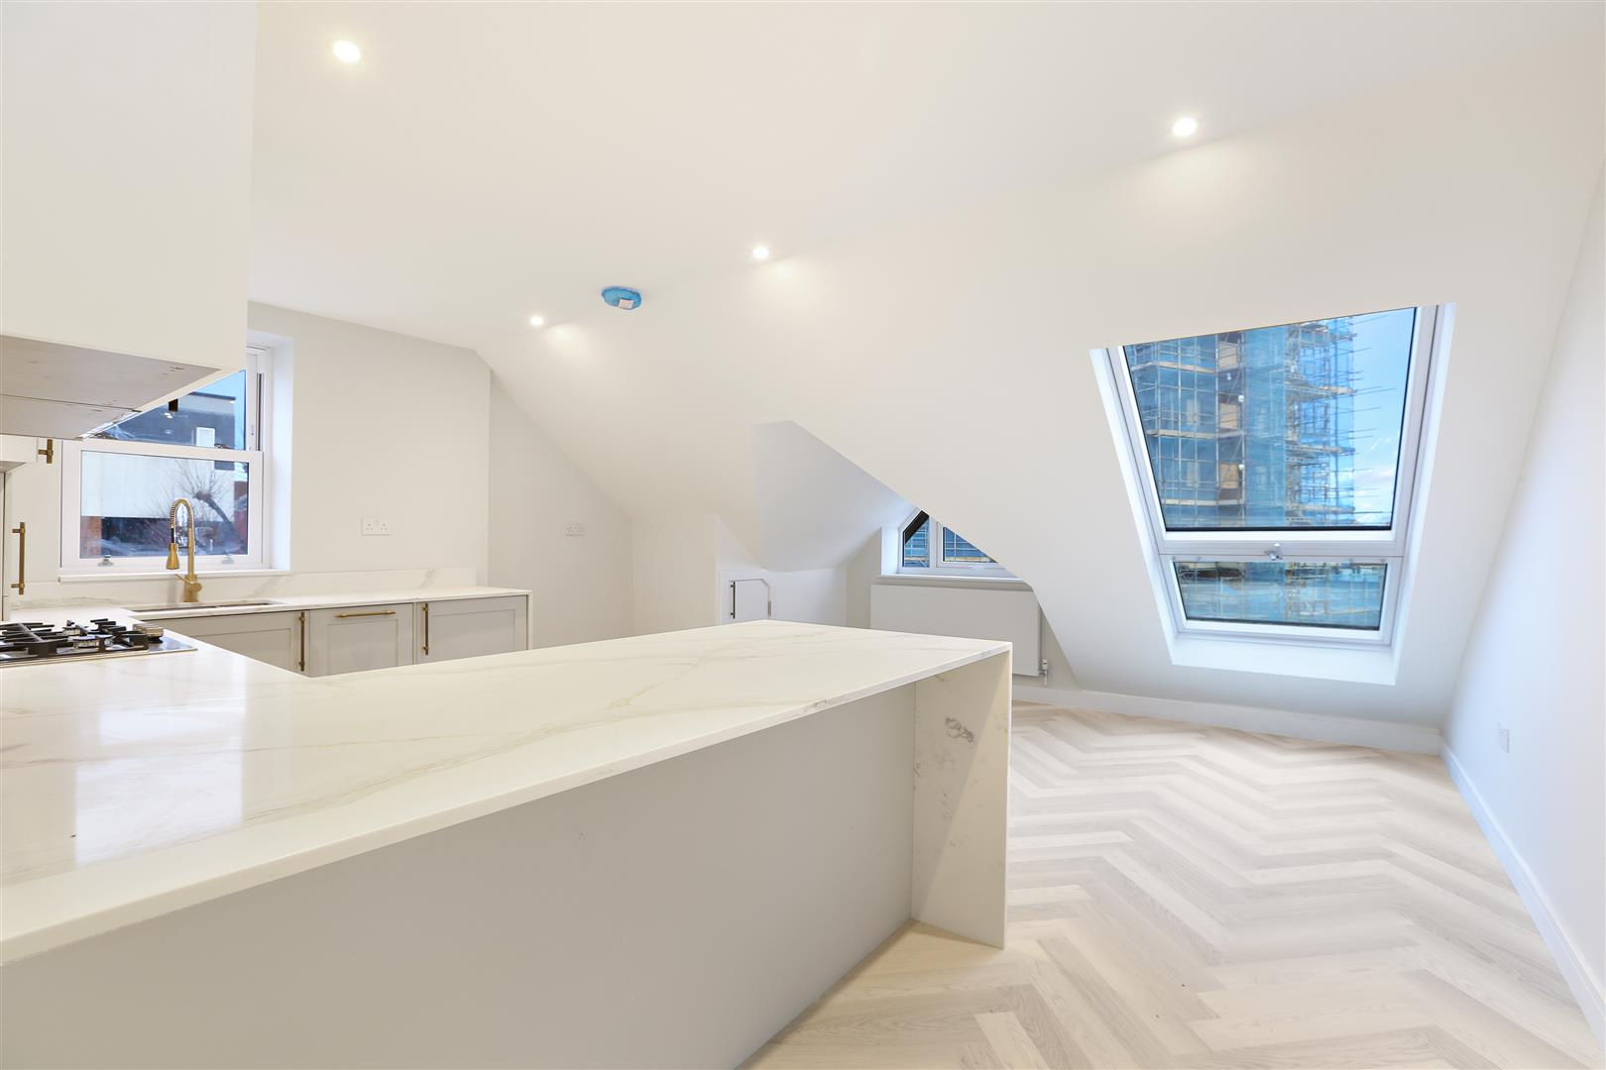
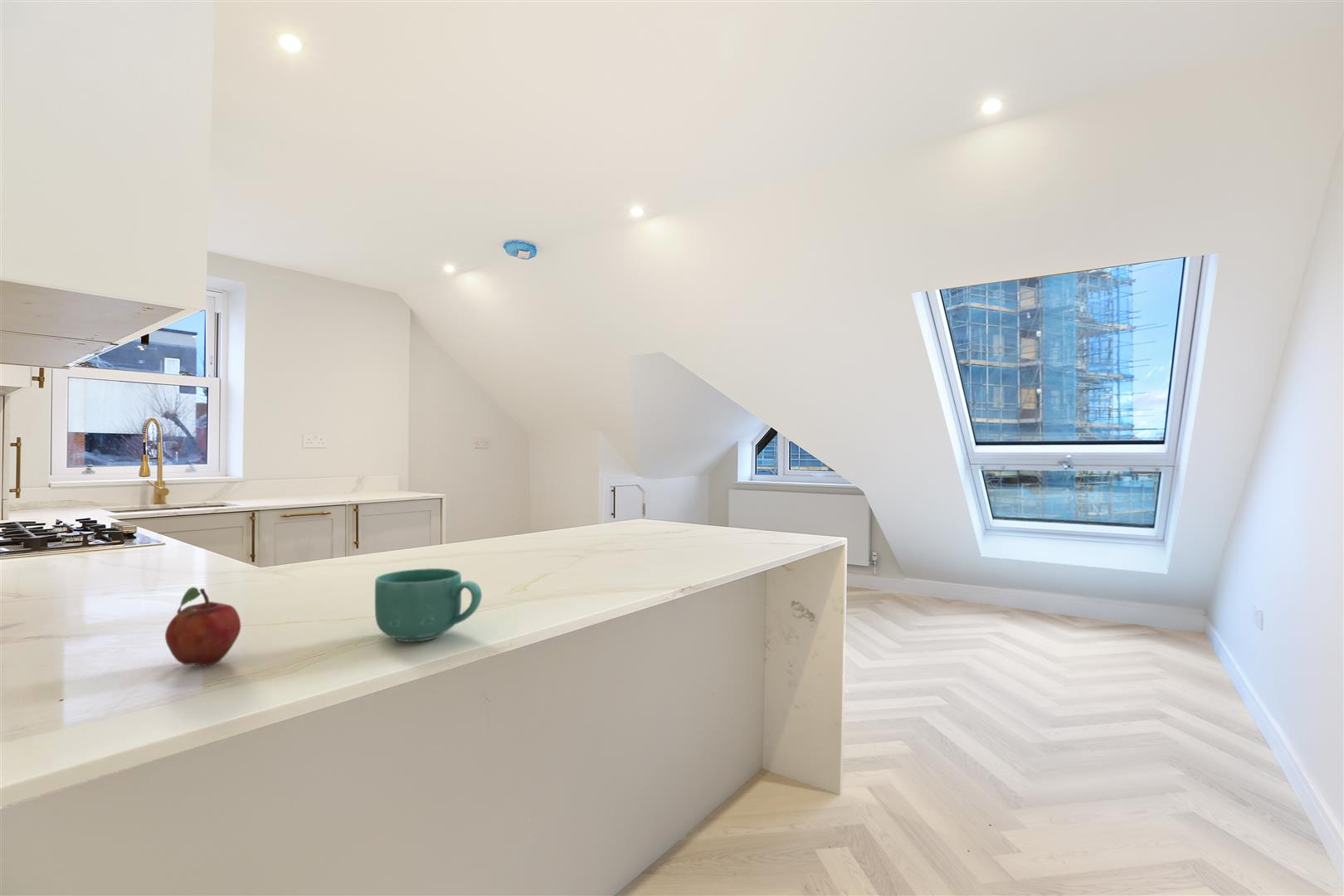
+ fruit (202, 625)
+ mug (429, 606)
